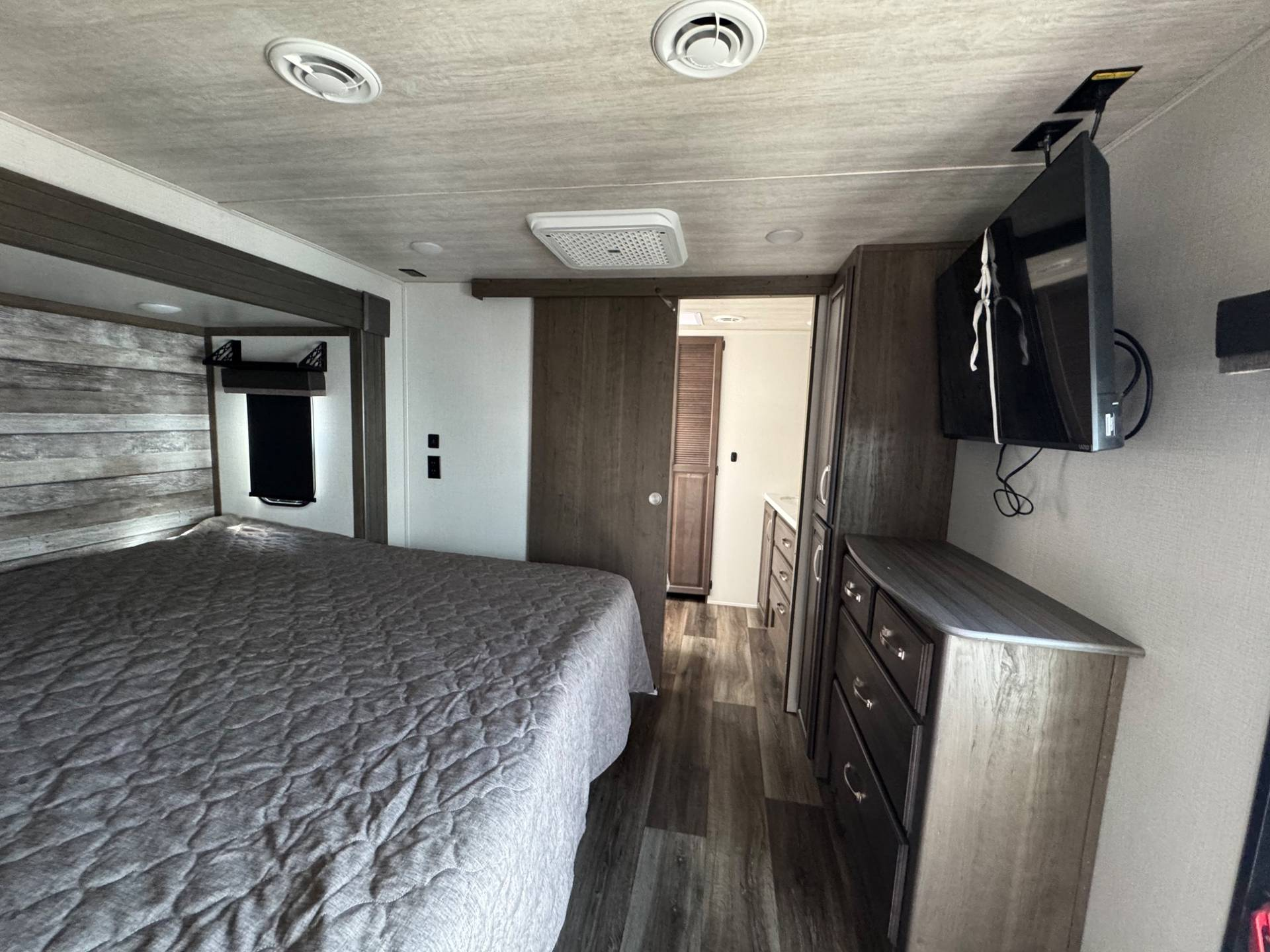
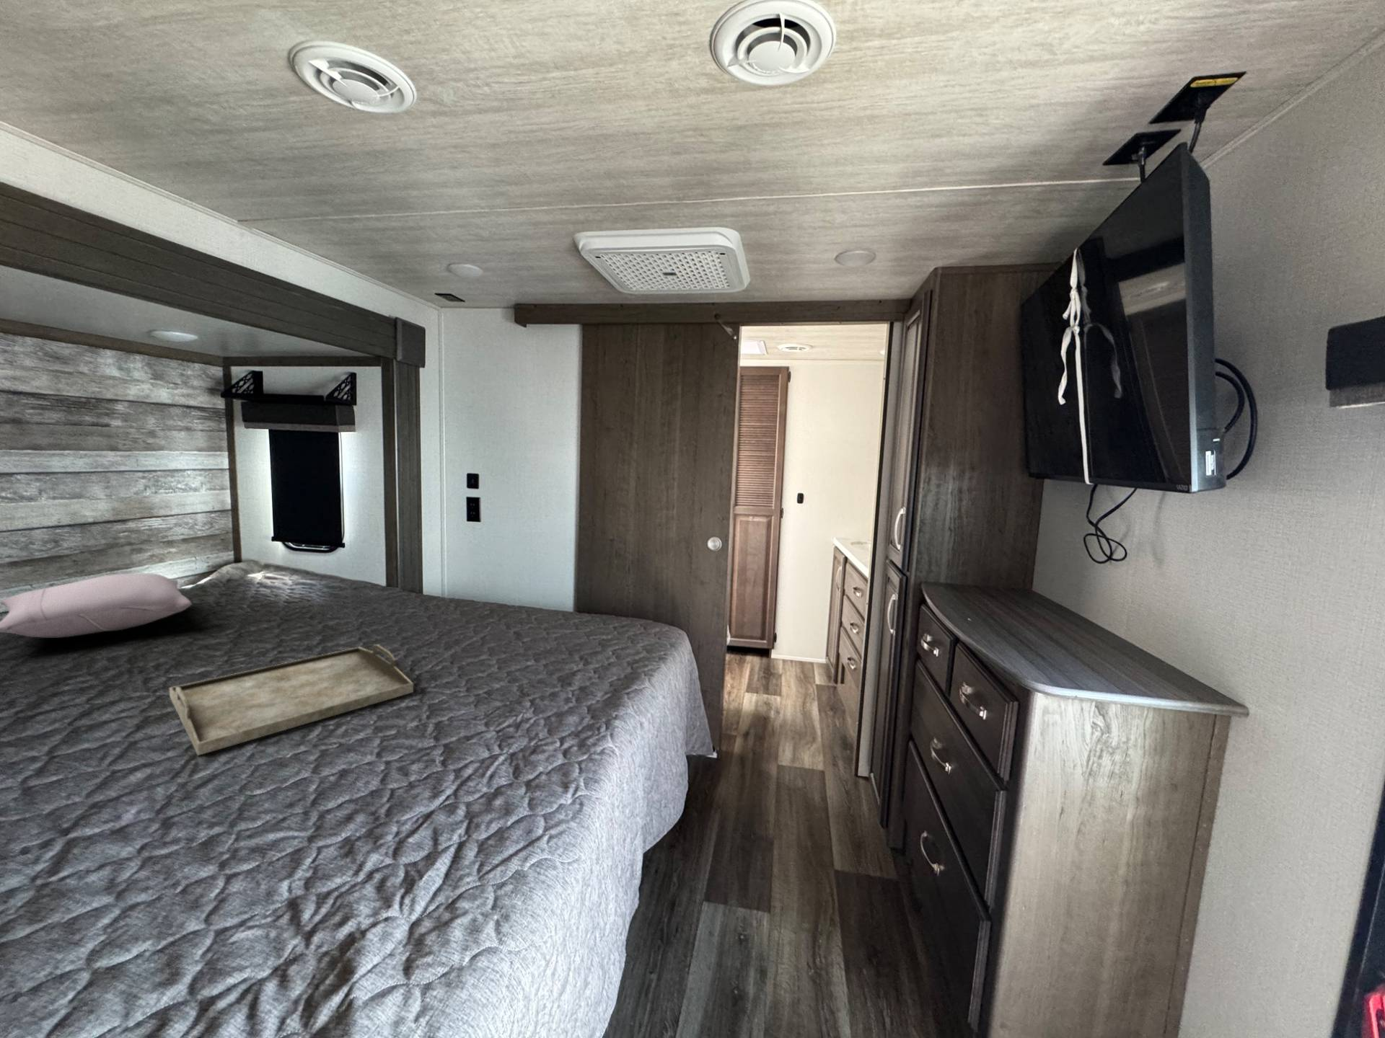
+ pillow (99, 604)
+ serving tray (294, 681)
